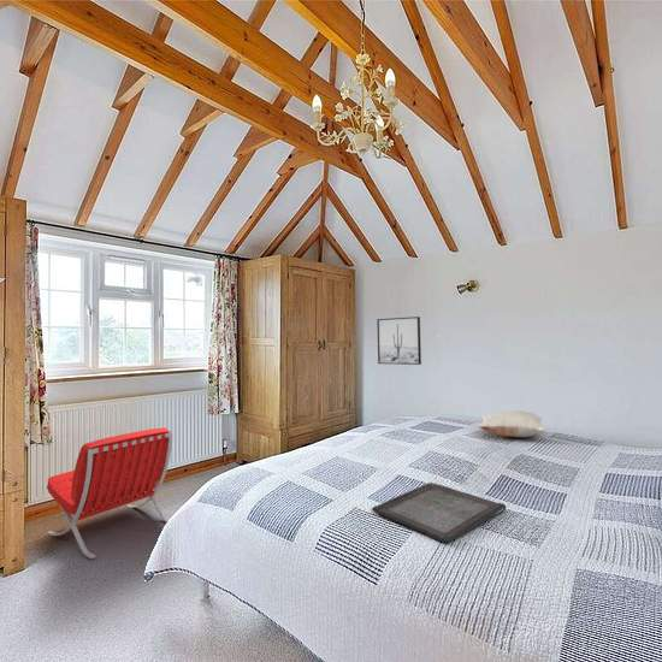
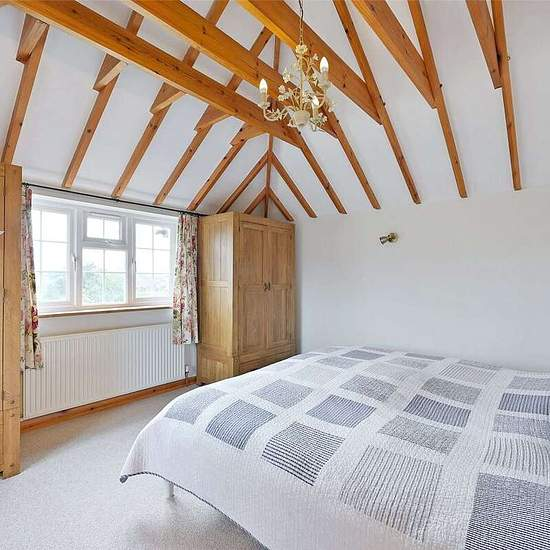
- lounge chair (112, 478)
- wall art (398, 341)
- pillow (510, 422)
- serving tray (437, 507)
